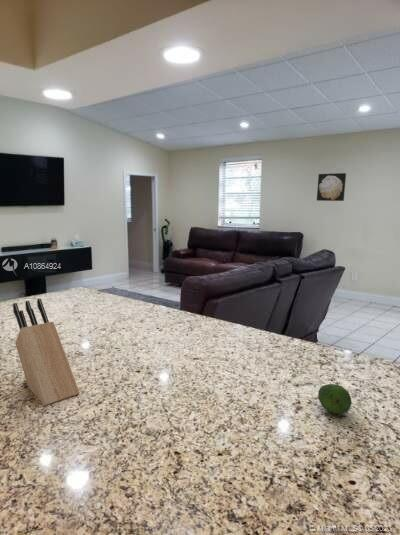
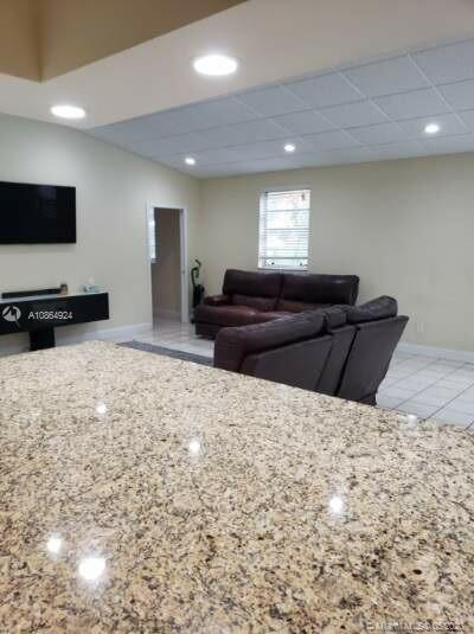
- wall art (331, 187)
- knife block (42, 346)
- fruit (333, 398)
